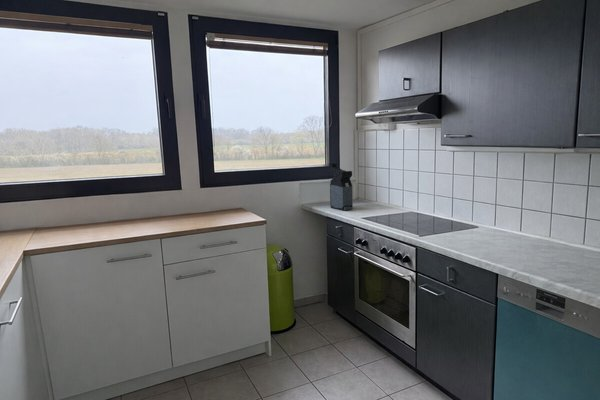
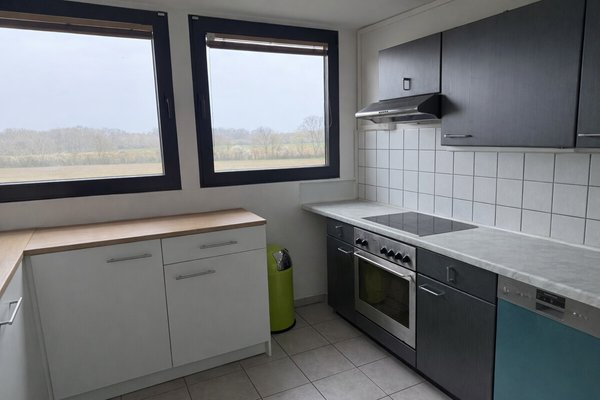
- coffee maker (340, 186)
